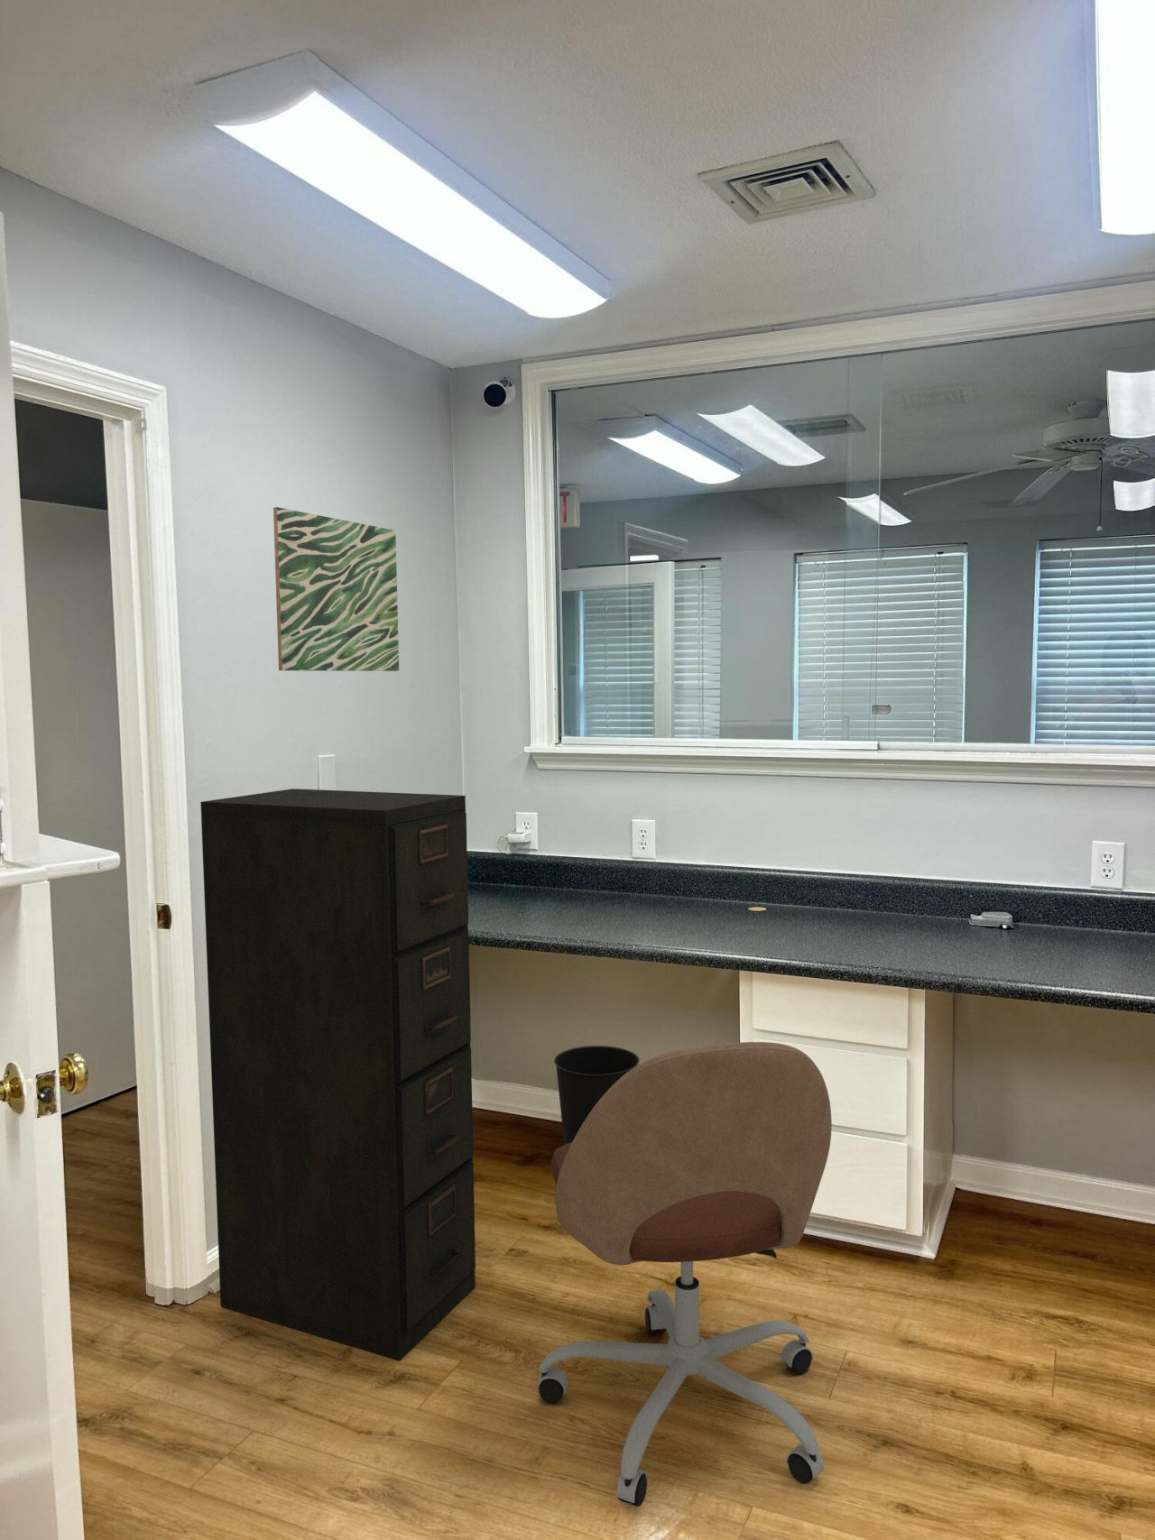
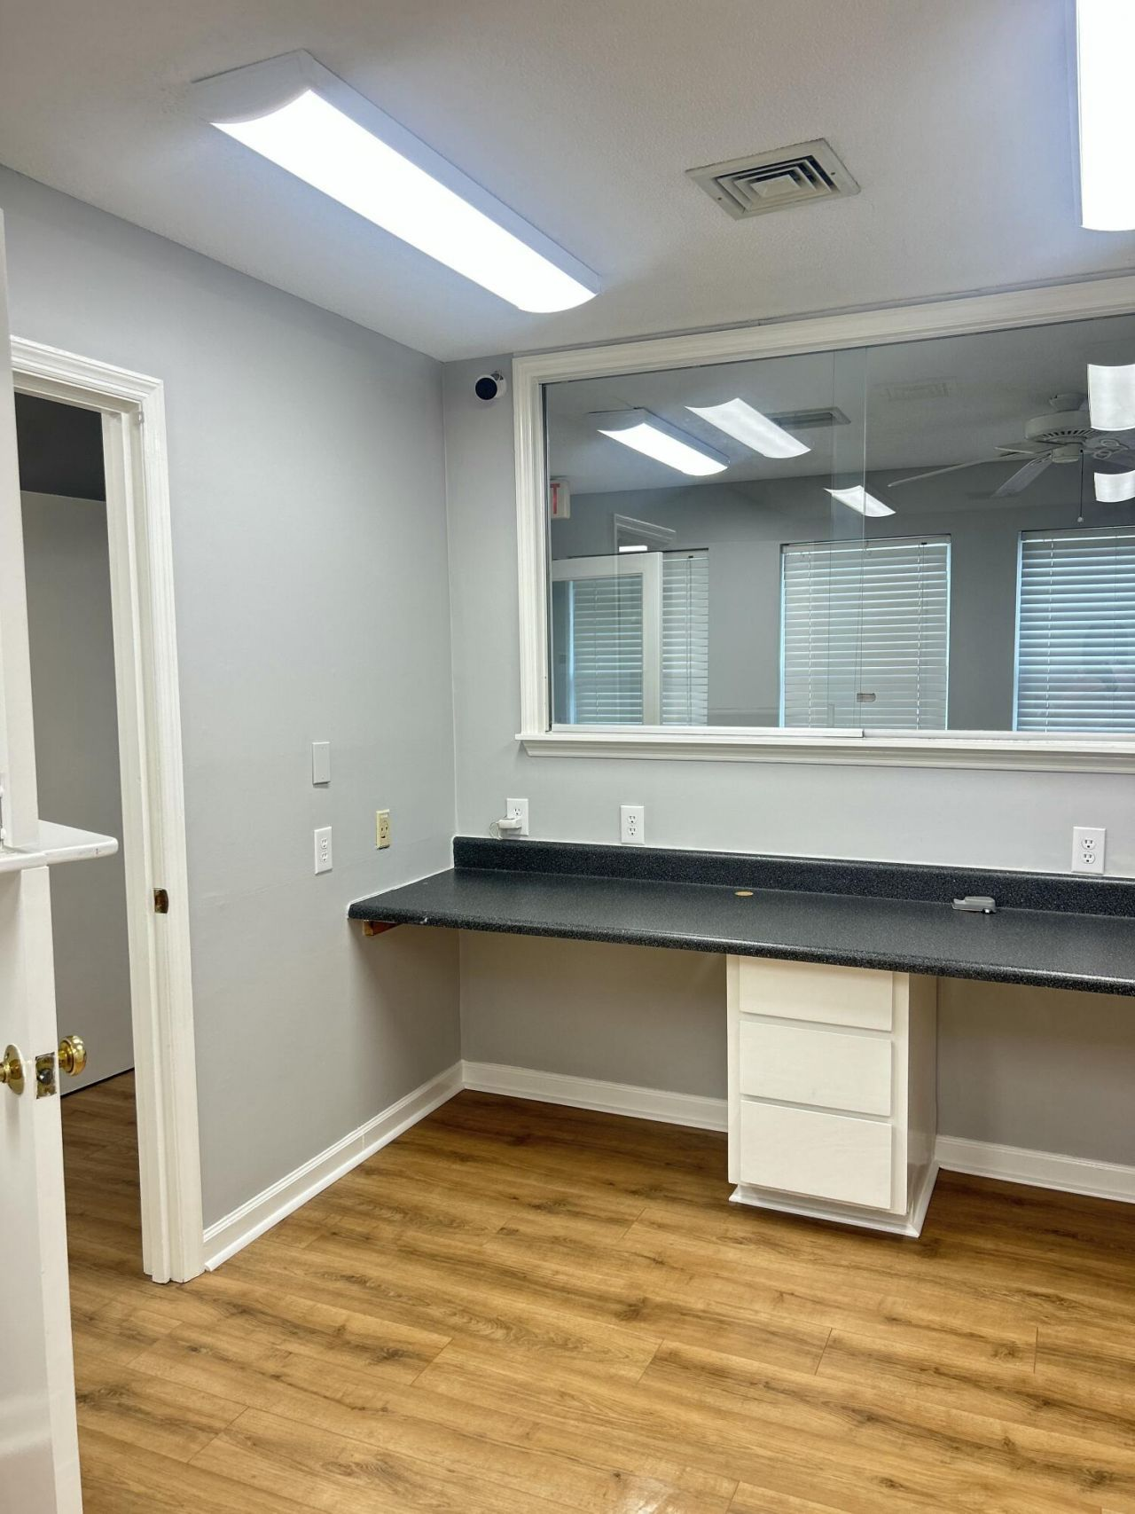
- wall art (341, 595)
- wastebasket (594, 1105)
- office chair (687, 1207)
- filing cabinet (348, 1053)
